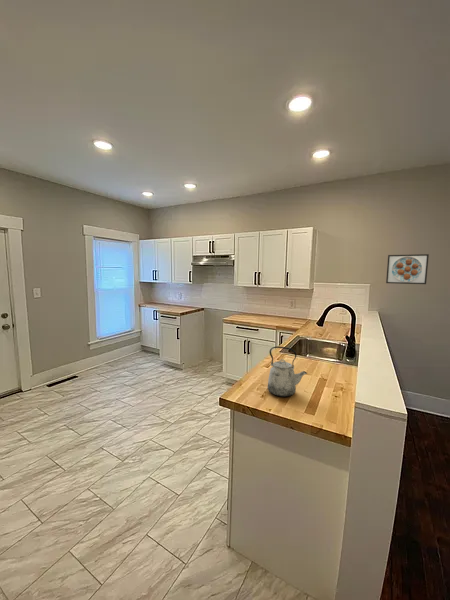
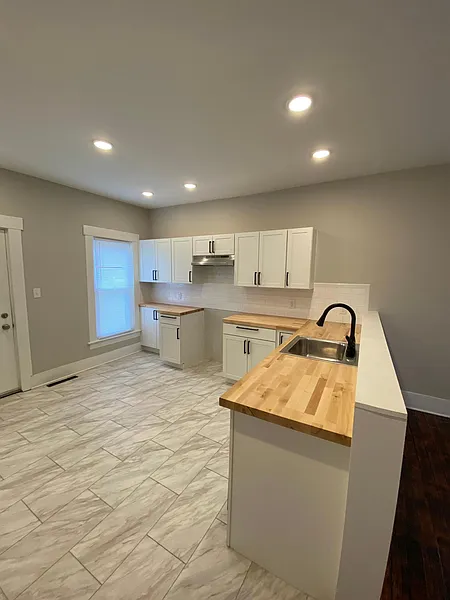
- kettle (287, 371)
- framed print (406, 269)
